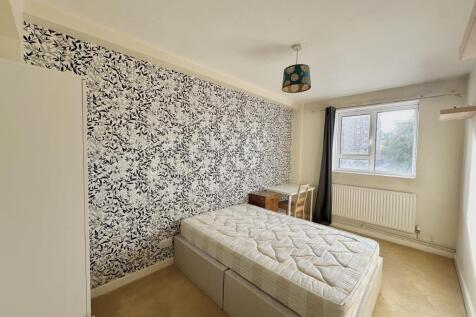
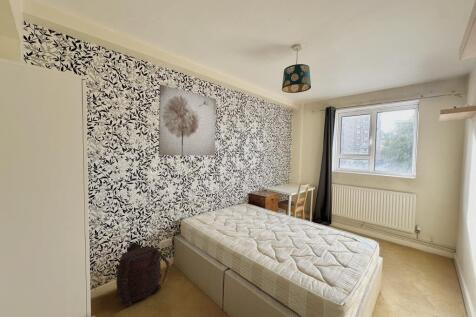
+ backpack (139, 270)
+ wall art (190, 124)
